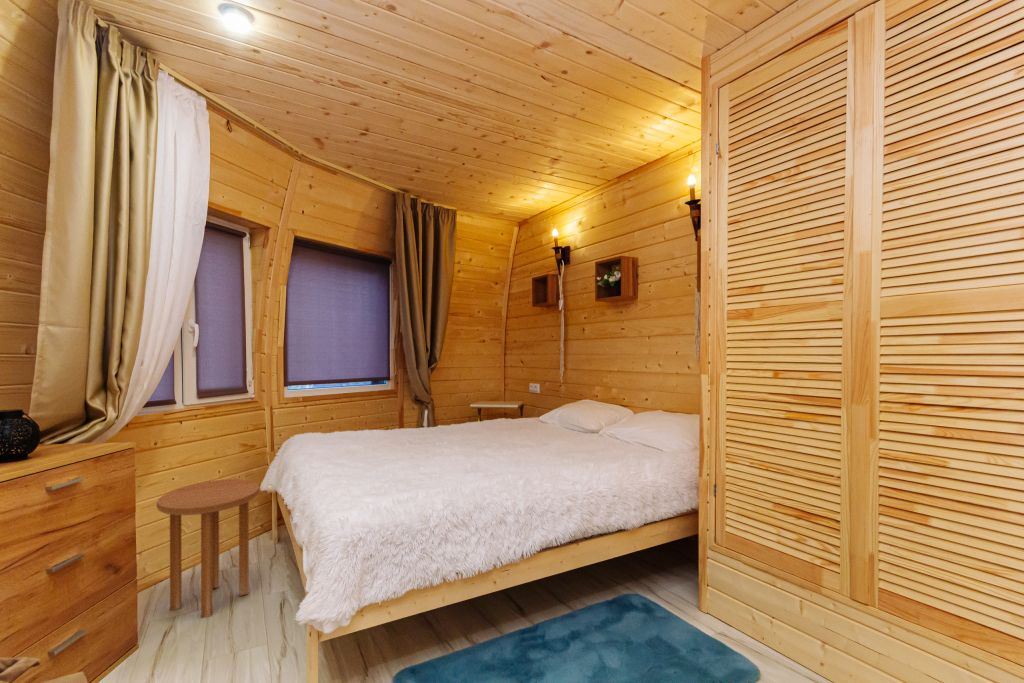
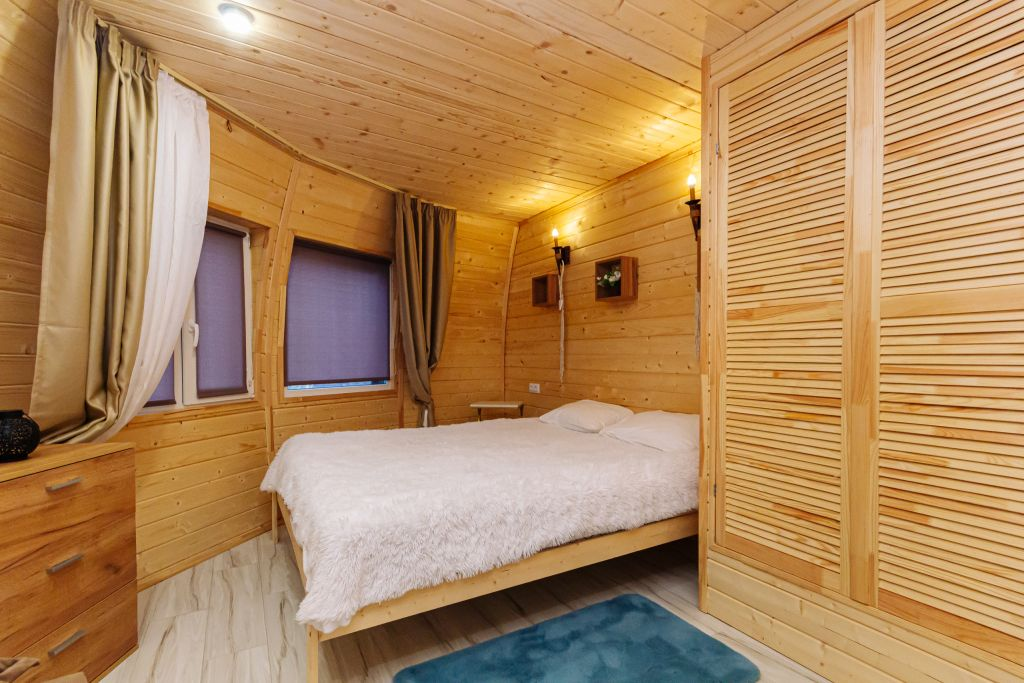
- side table (210, 546)
